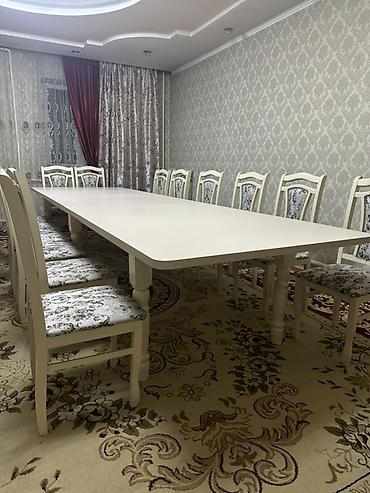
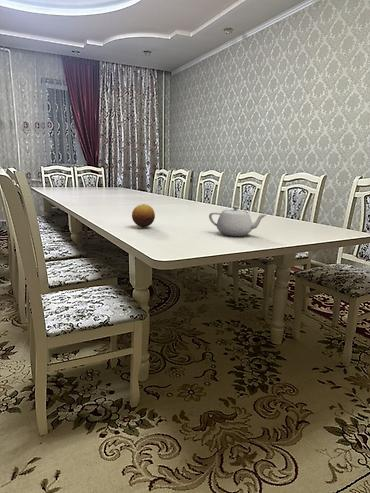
+ teapot (236, 220)
+ fruit (143, 215)
